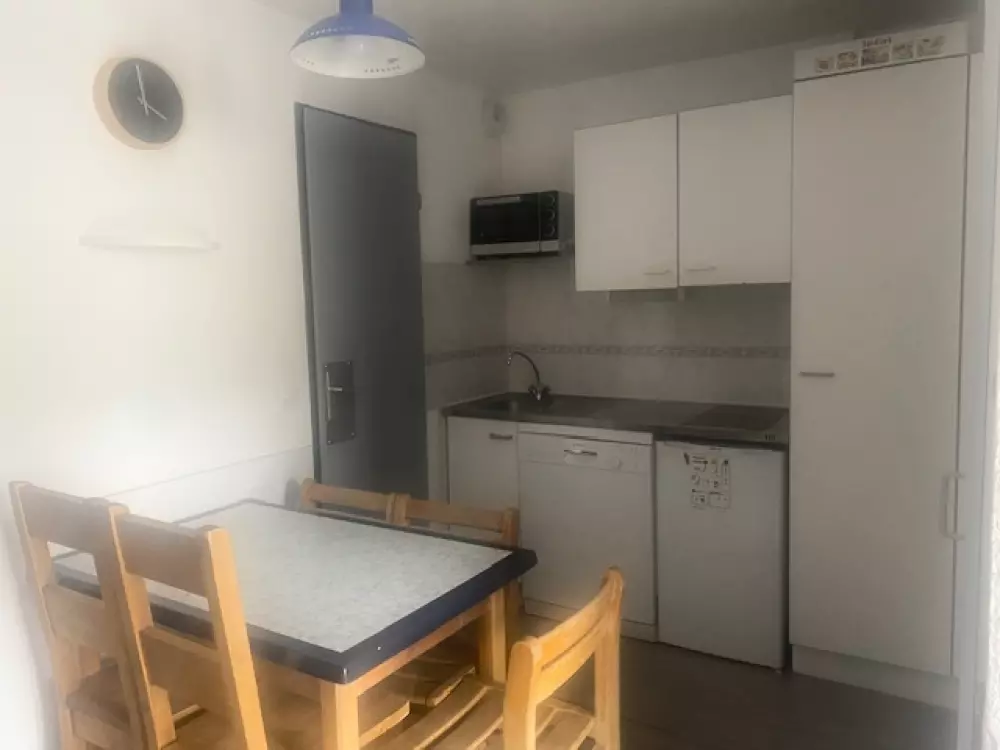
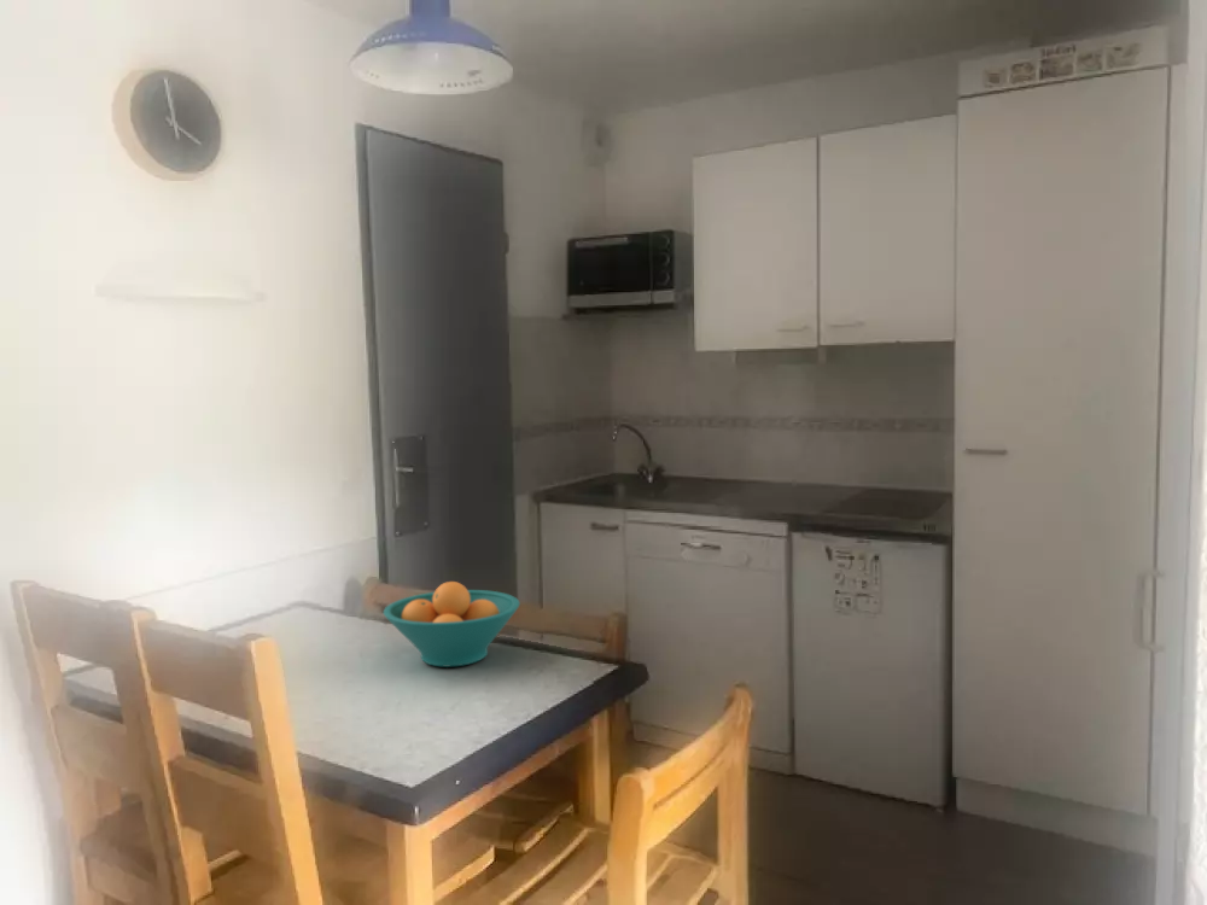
+ fruit bowl (453, 619)
